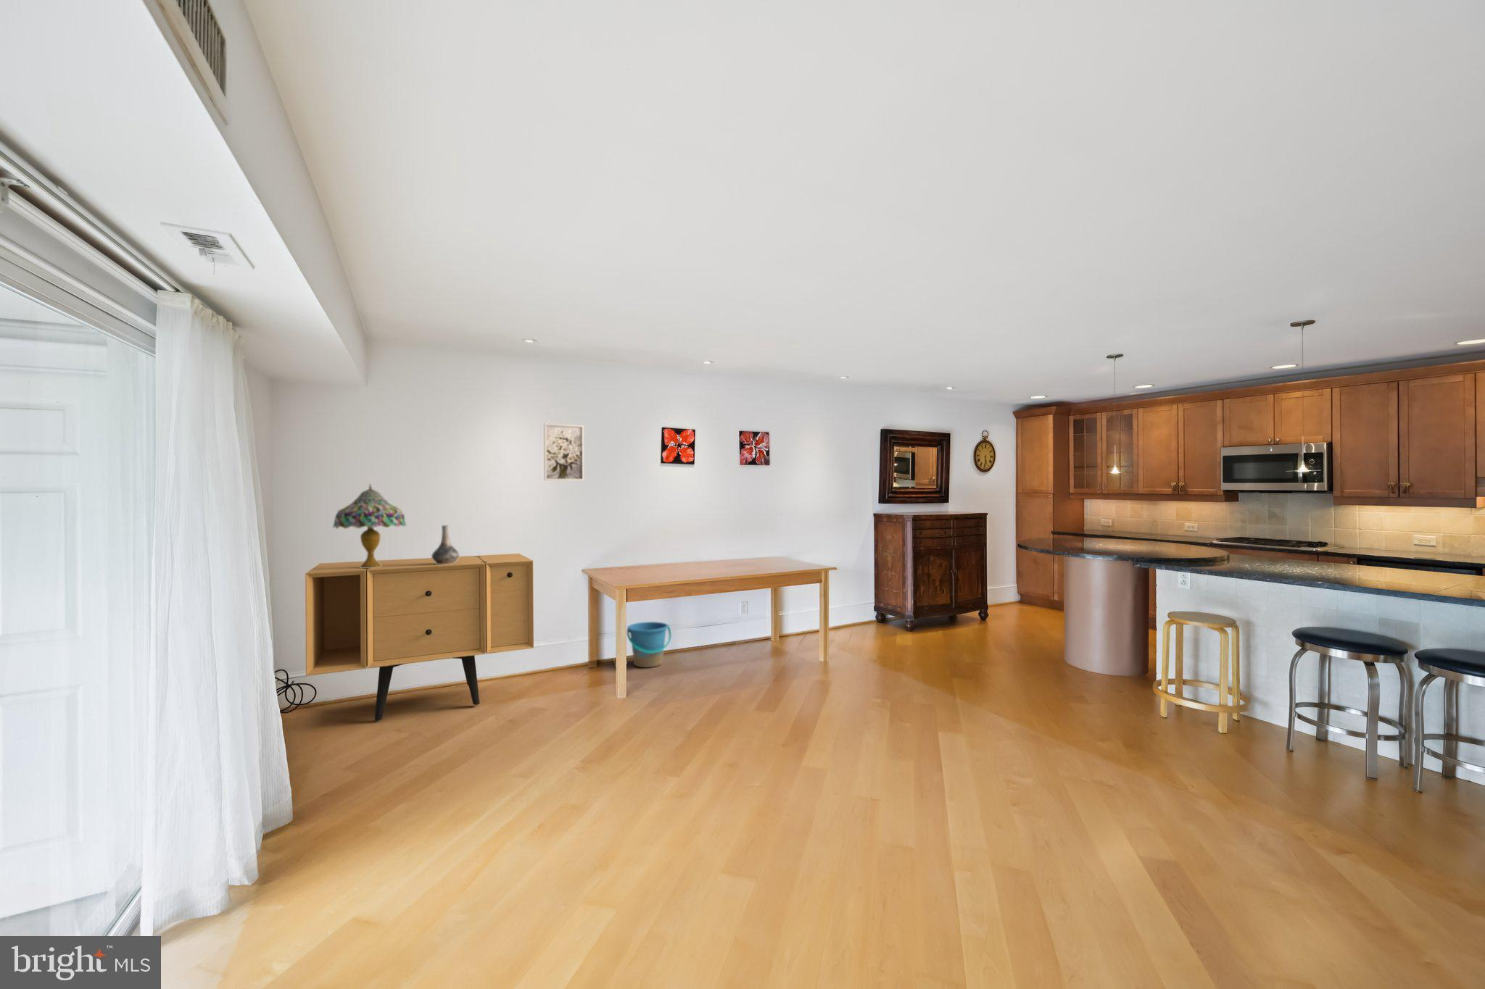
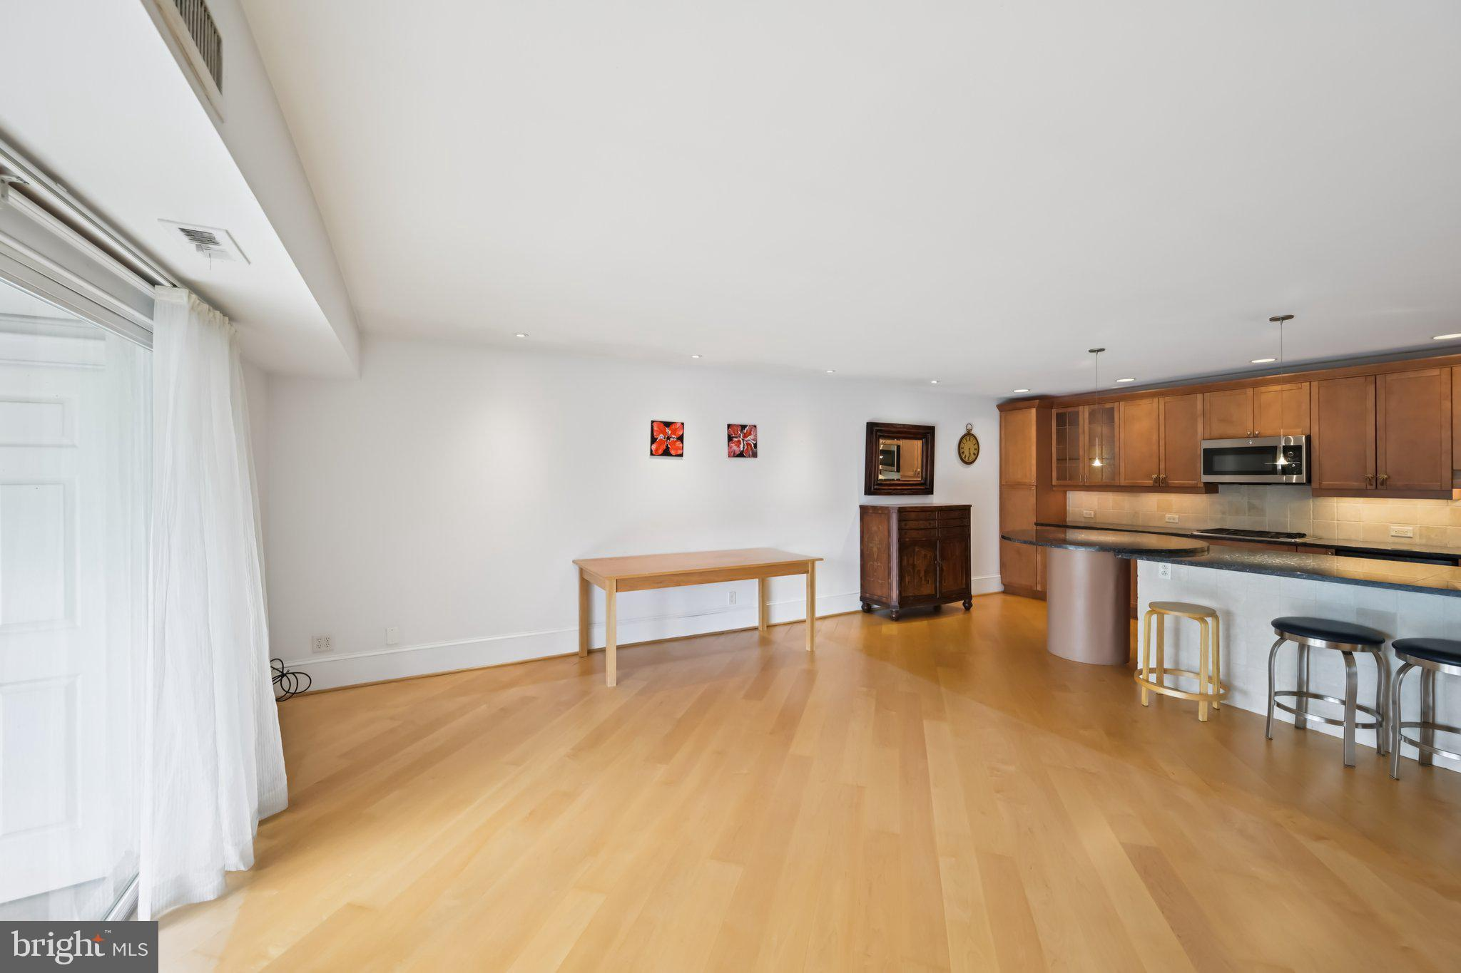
- bucket (647, 645)
- sideboard (427, 631)
- wall art (564, 453)
- table lamp (371, 524)
- decorative vase (445, 544)
